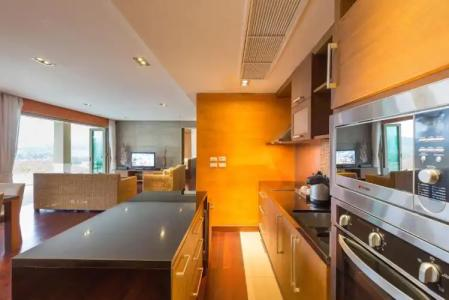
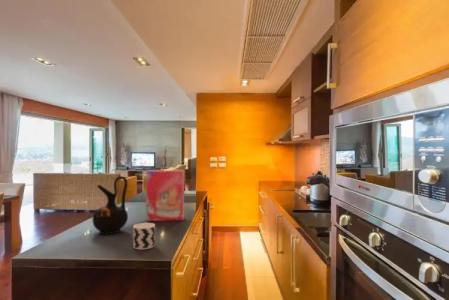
+ cereal box (165, 194)
+ cup (144, 234)
+ ceramic jug (110, 204)
